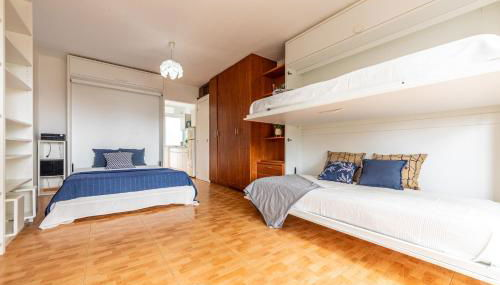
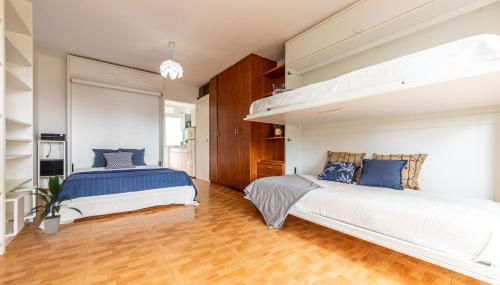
+ indoor plant (54, 203)
